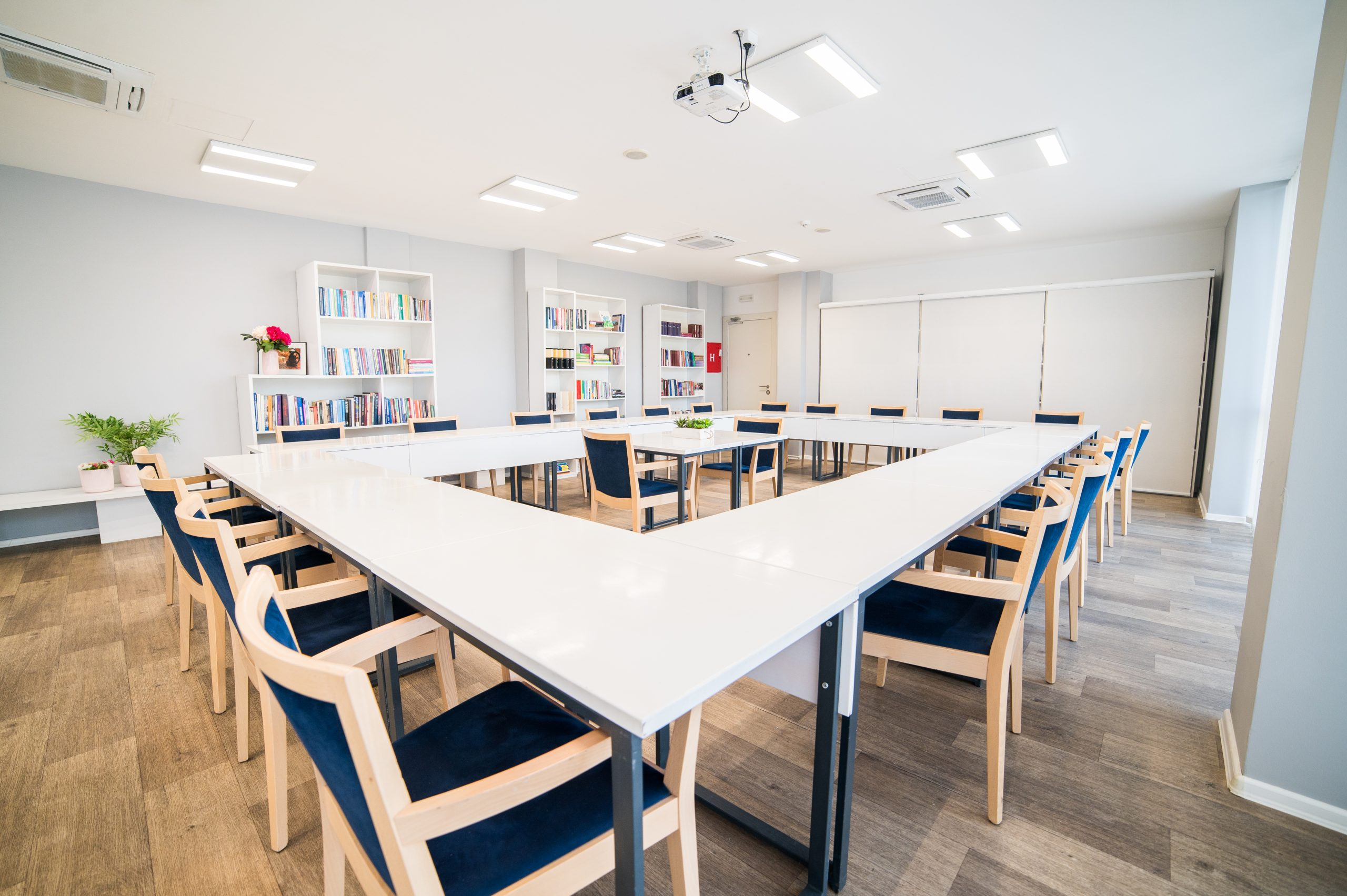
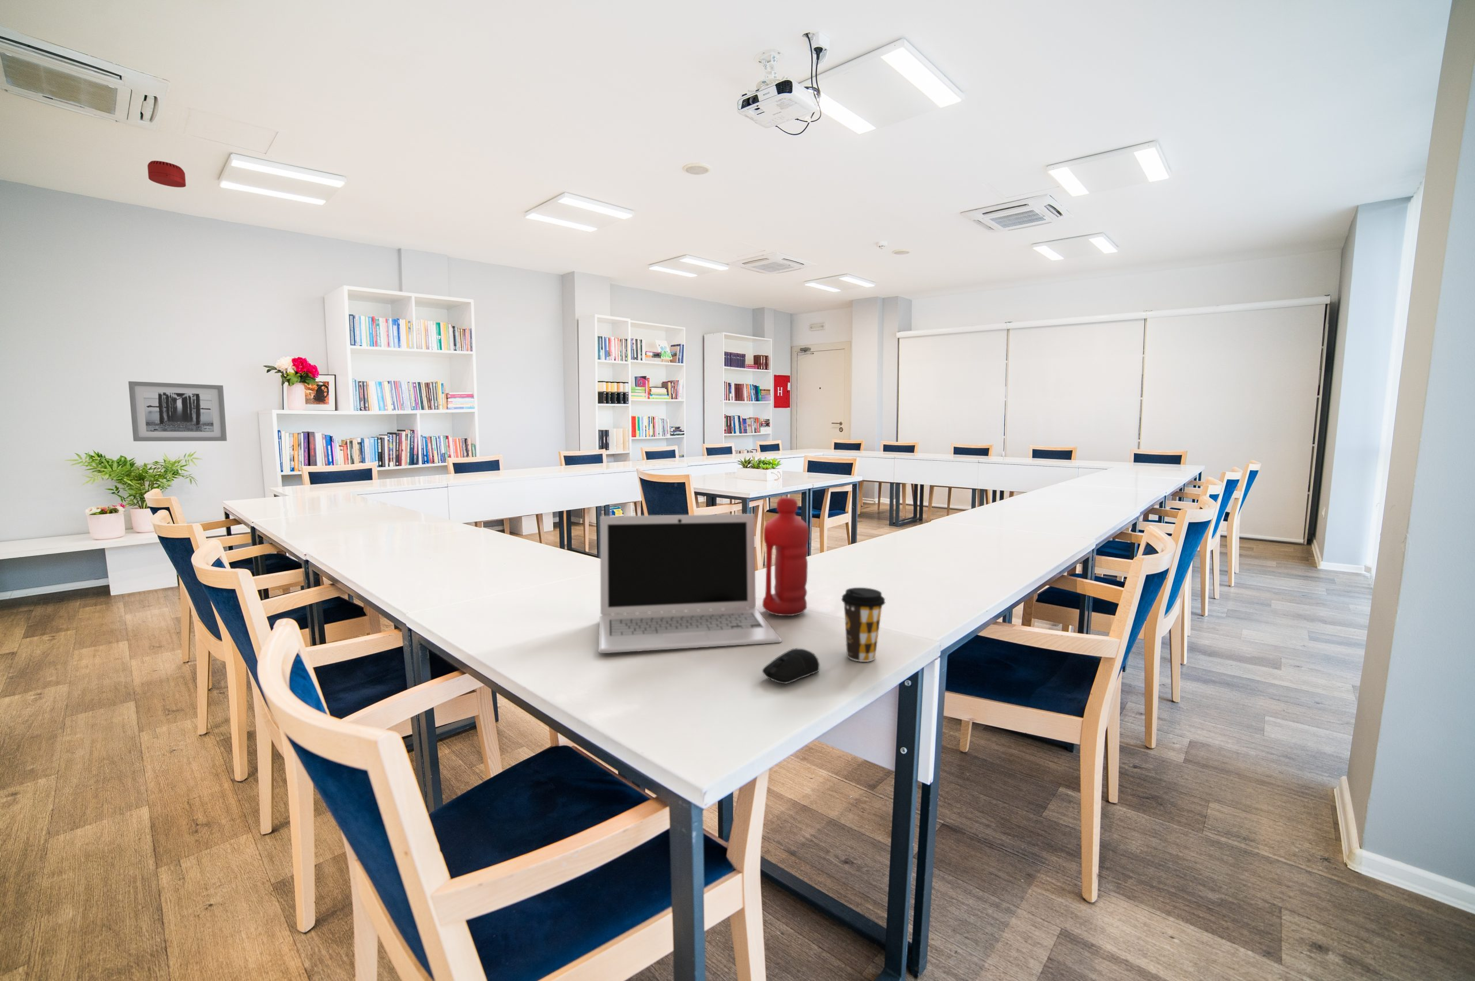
+ computer mouse (793, 663)
+ smoke detector (166, 173)
+ wall art (180, 412)
+ laptop (685, 576)
+ water bottle (785, 555)
+ coffee cup (862, 624)
